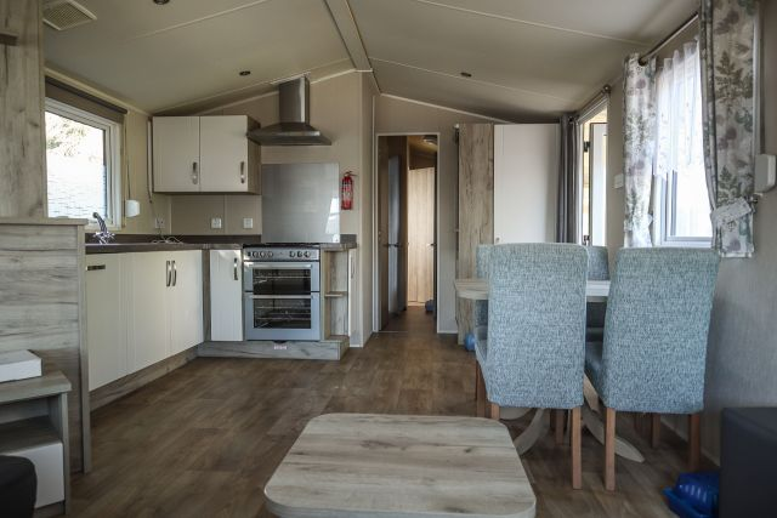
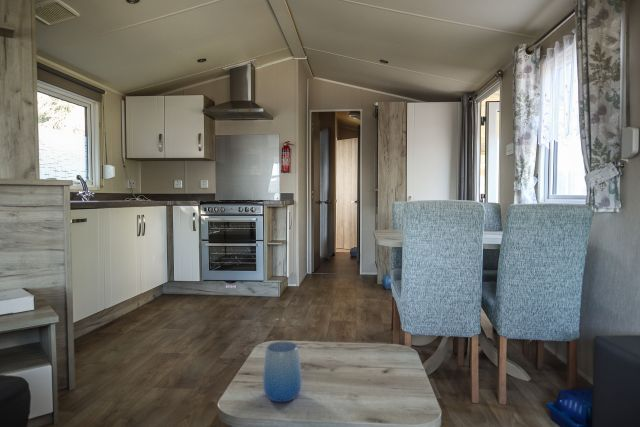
+ cup (282, 371)
